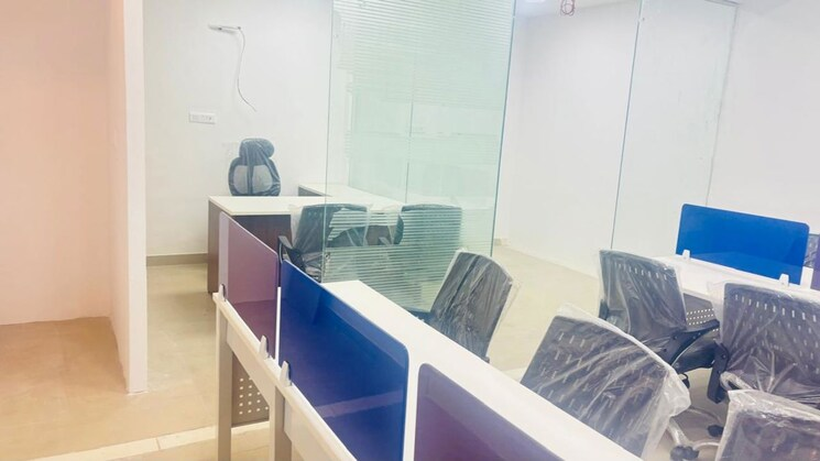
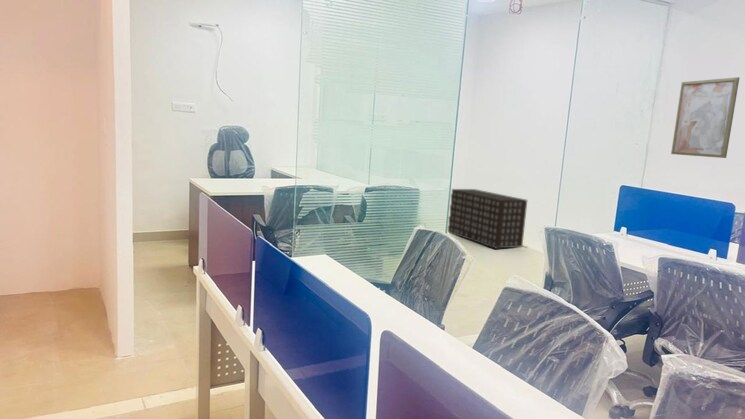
+ architectural model (486, 216)
+ wall art (702, 118)
